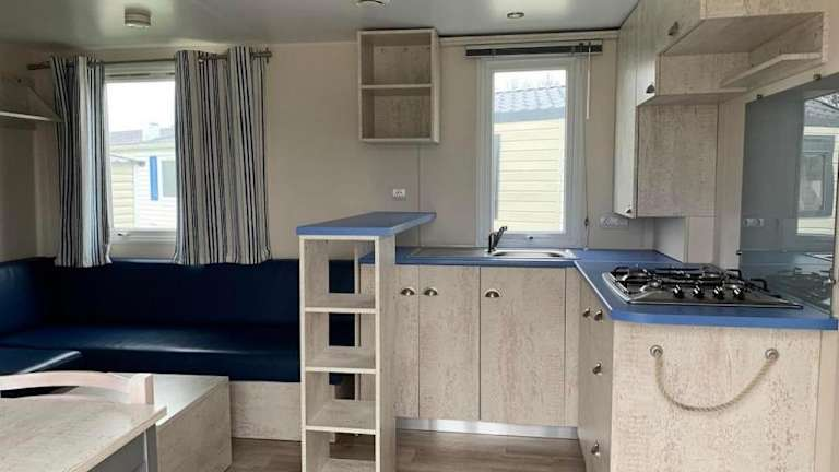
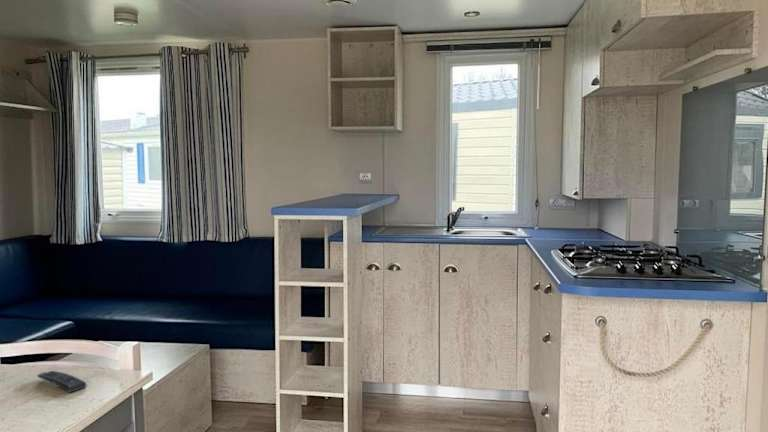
+ remote control (59, 379)
